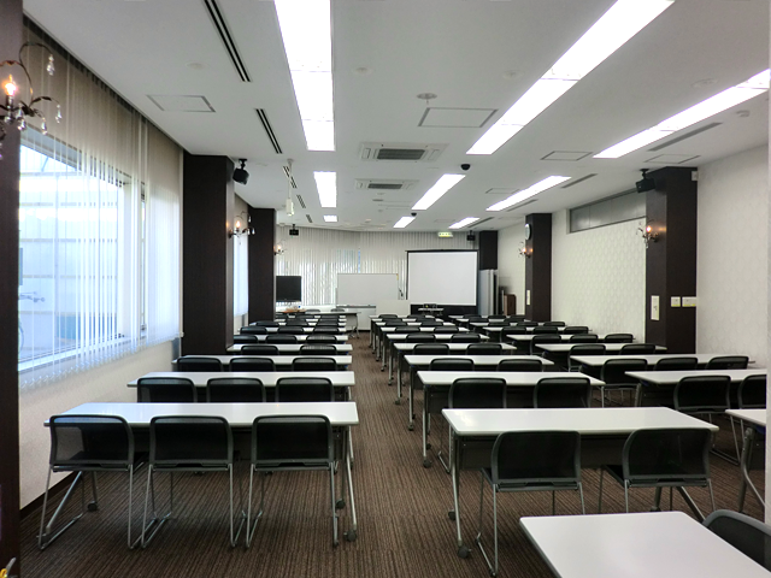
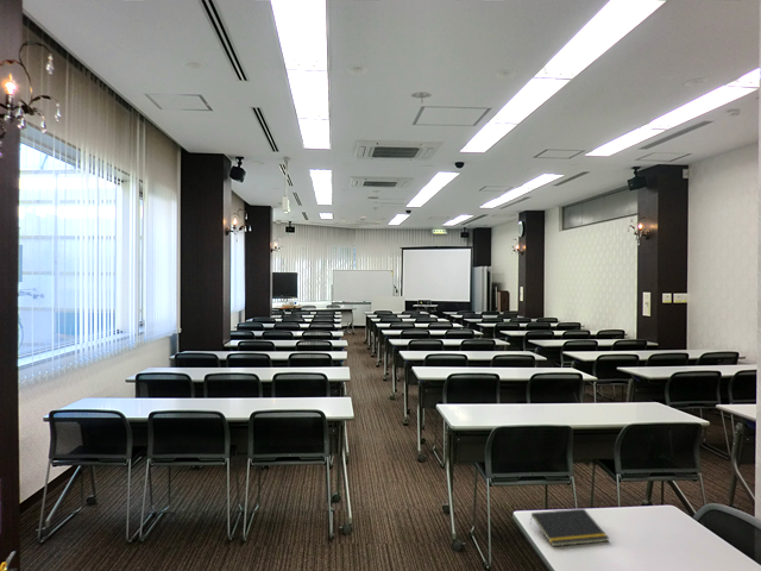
+ notepad (568, 526)
